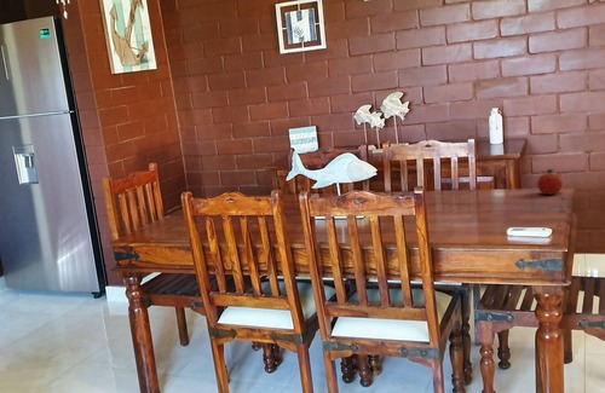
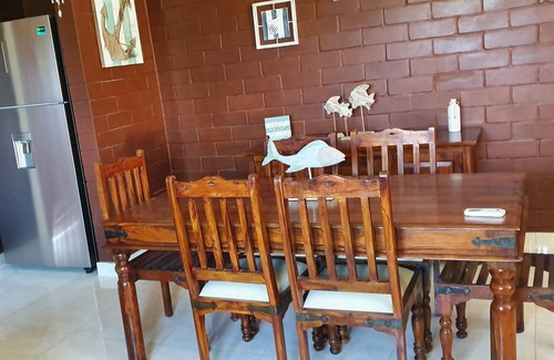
- fruit (549, 181)
